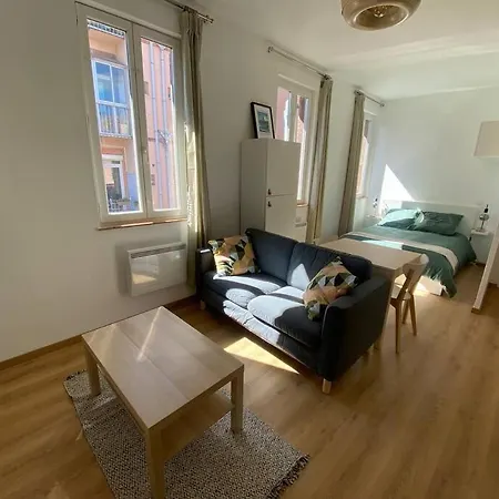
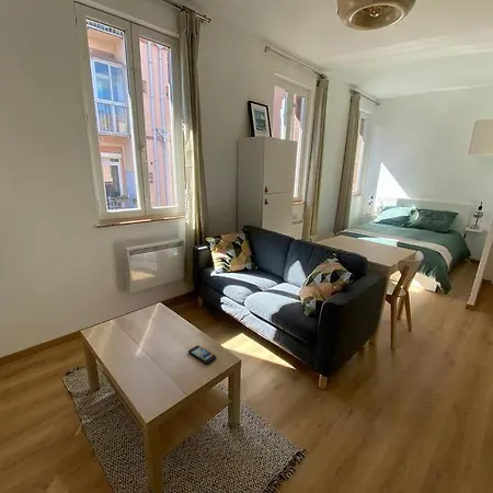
+ smartphone (202, 354)
